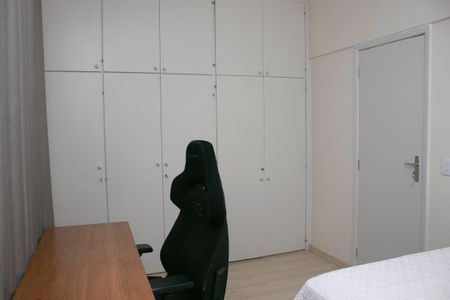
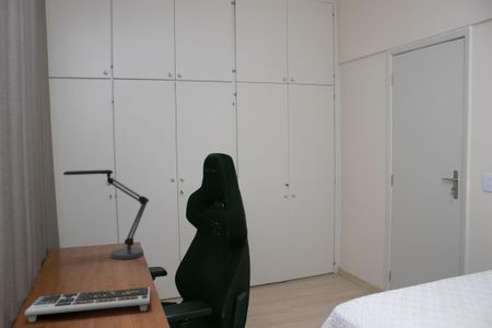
+ desk lamp (131, 226)
+ computer keyboard (93, 300)
